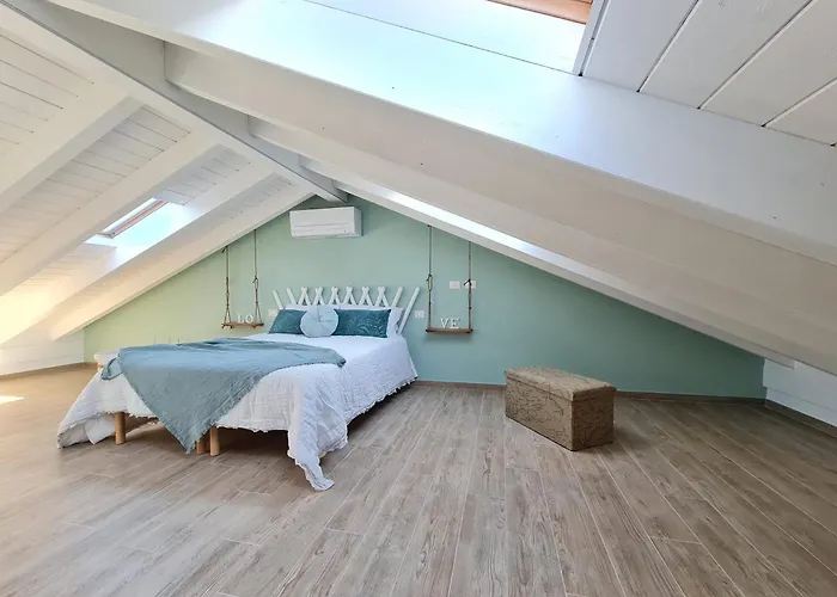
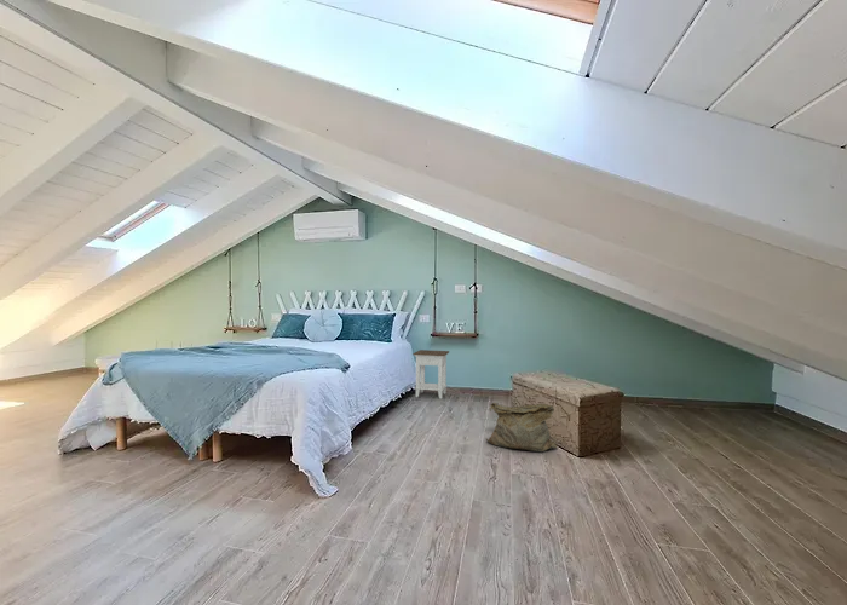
+ bag (520, 424)
+ nightstand (424, 373)
